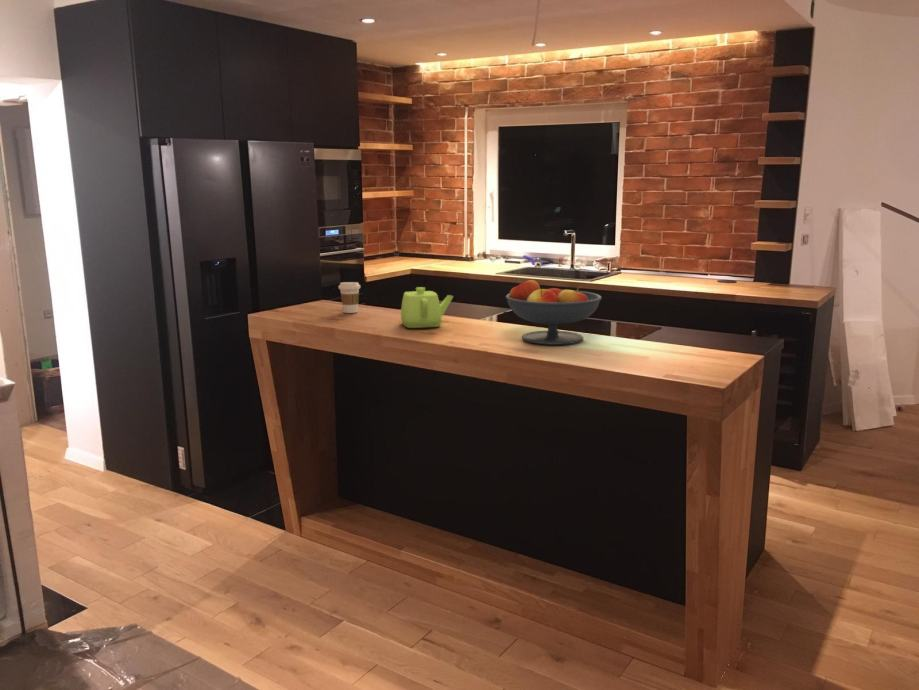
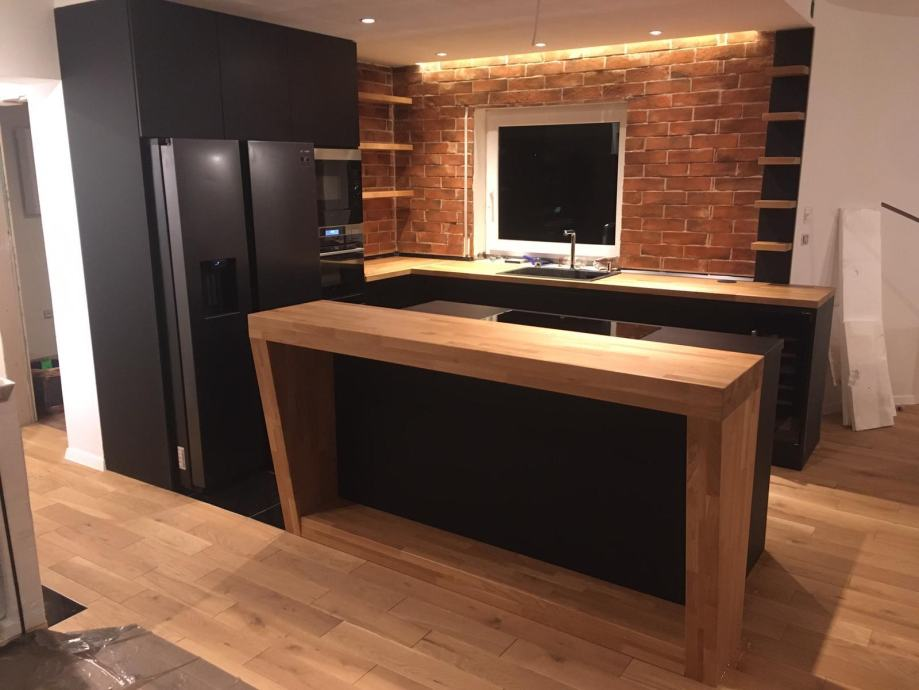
- coffee cup (349, 297)
- teapot (428, 307)
- fruit bowl (553, 309)
